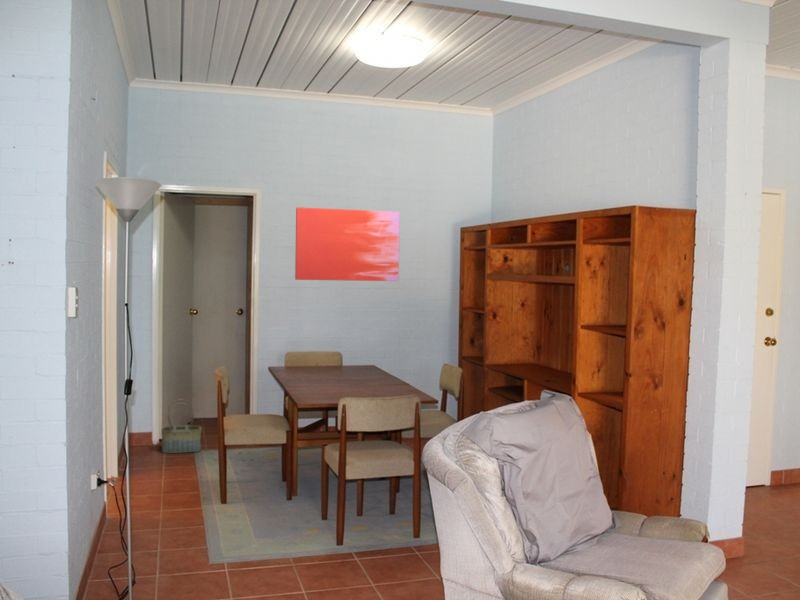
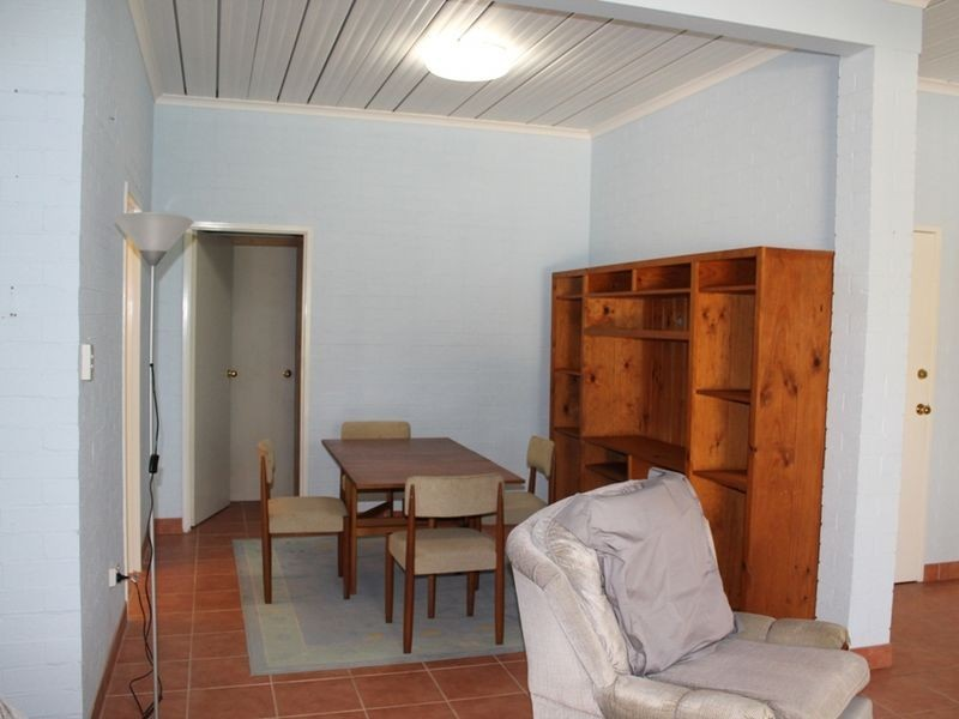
- basket (181, 425)
- wall art (348, 245)
